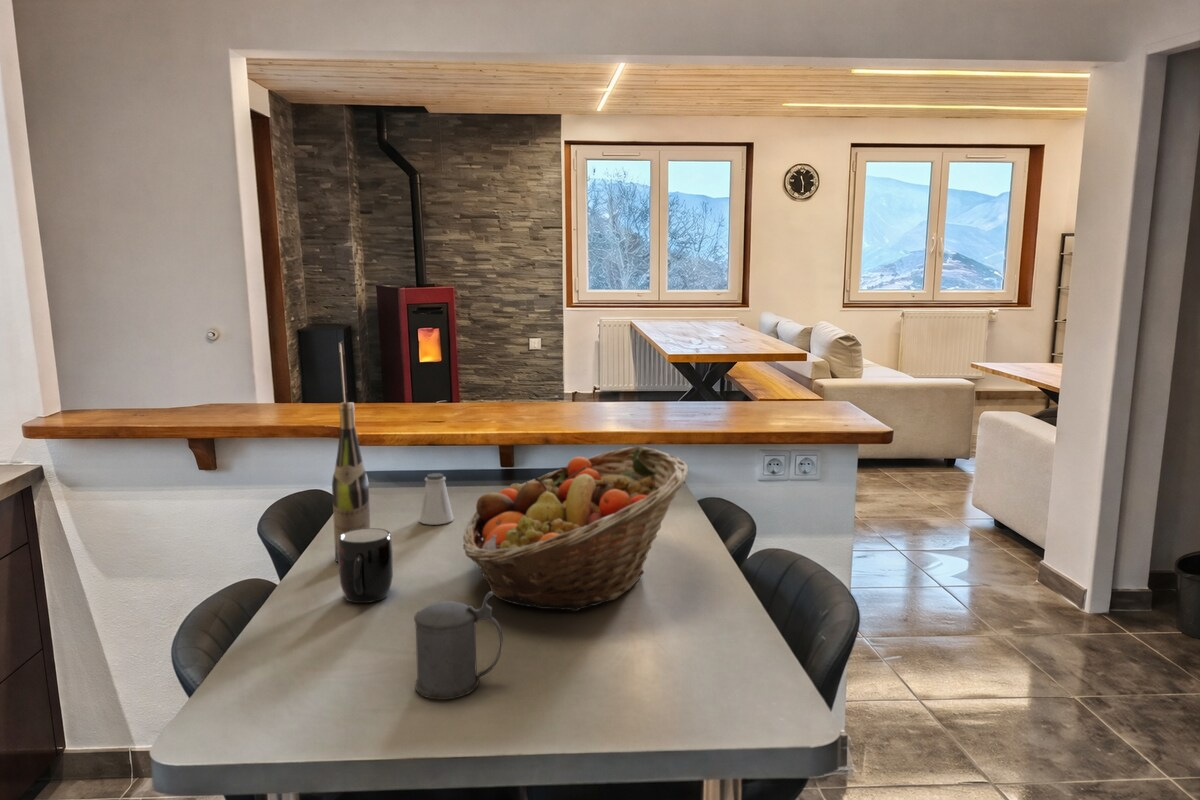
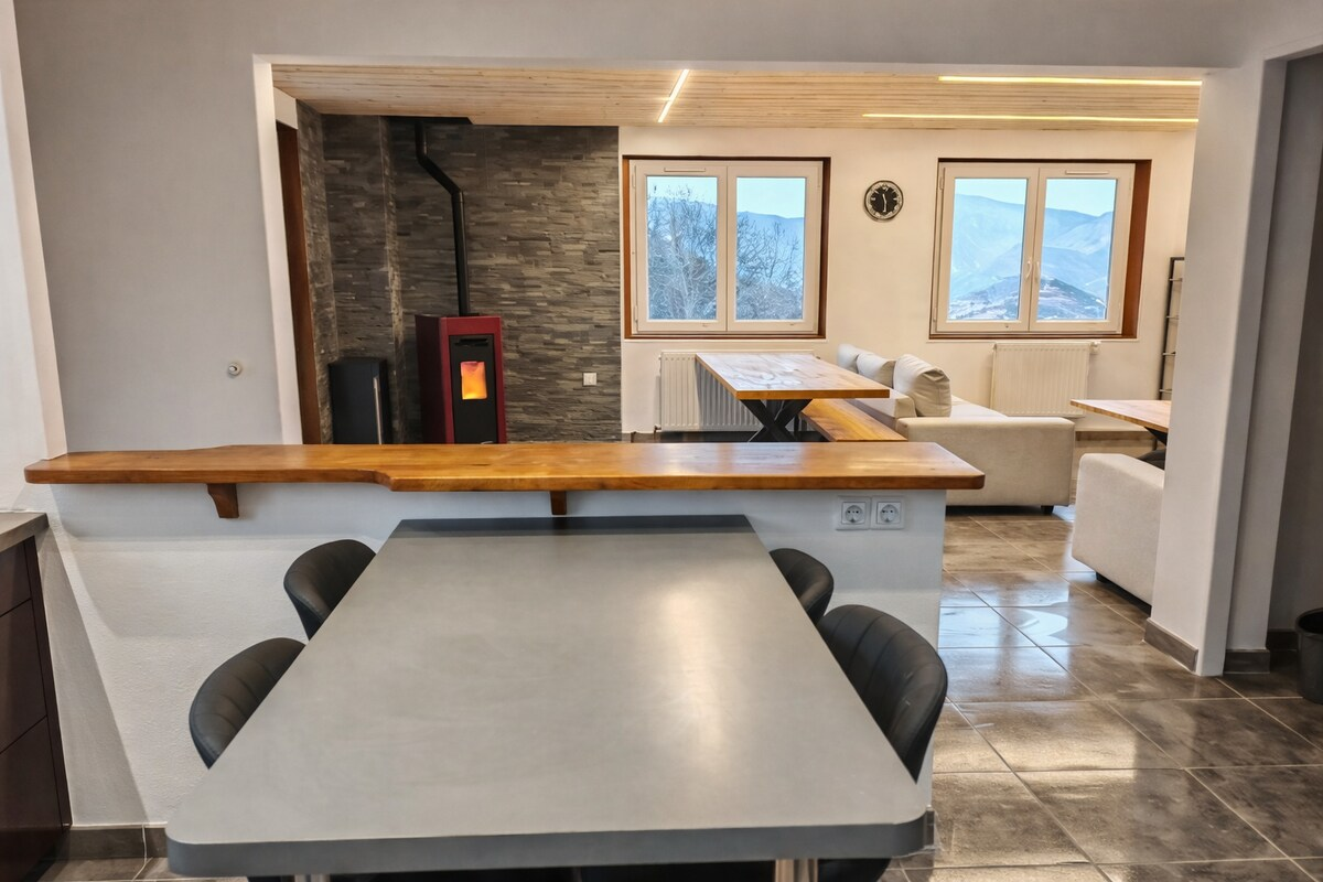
- fruit basket (574, 518)
- wine bottle (350, 481)
- beer stein (458, 639)
- saltshaker (435, 497)
- mug (364, 568)
